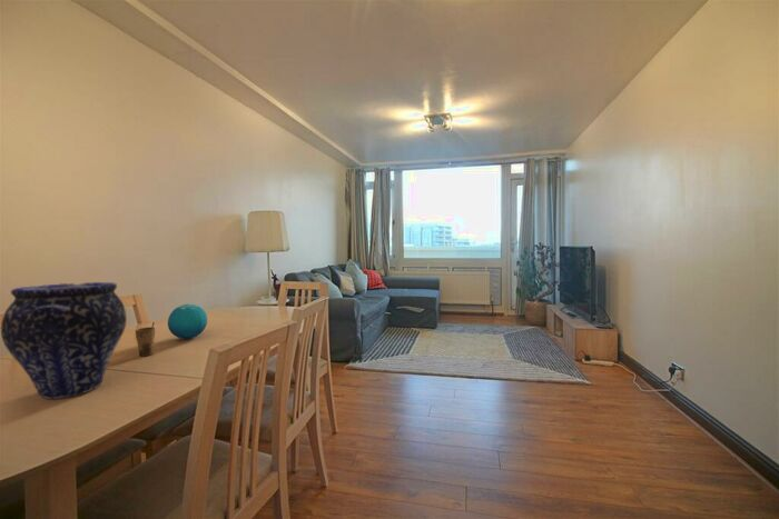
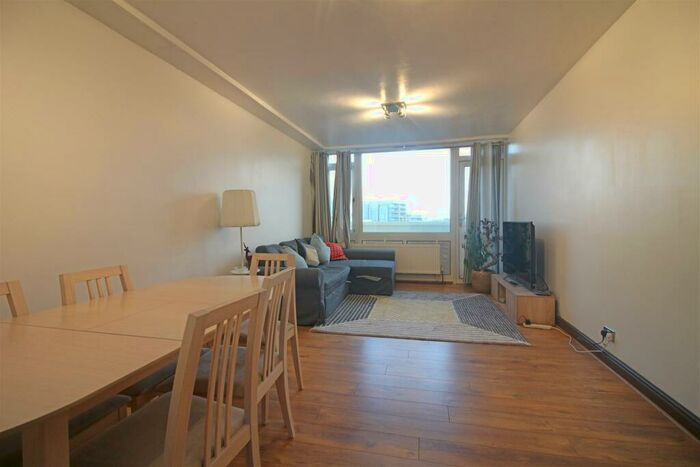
- decorative orb (188, 321)
- cup (145, 338)
- vase (70, 337)
